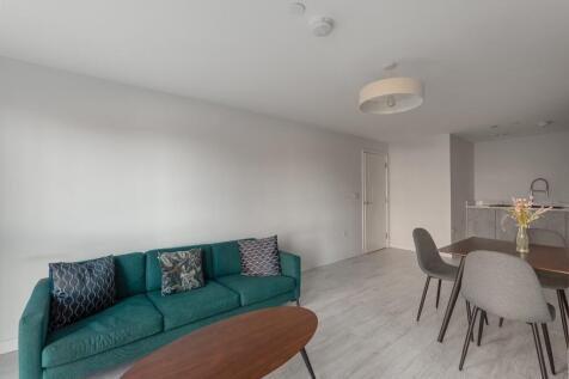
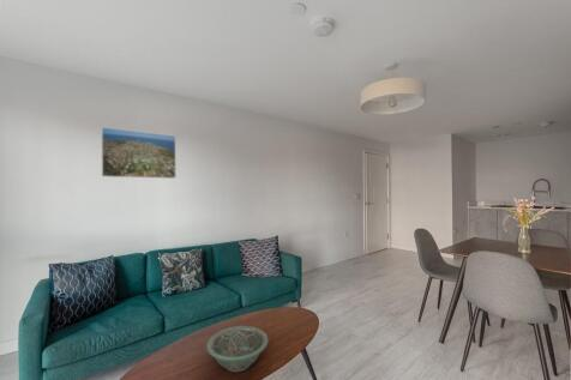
+ decorative bowl (238, 351)
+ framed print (140, 155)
